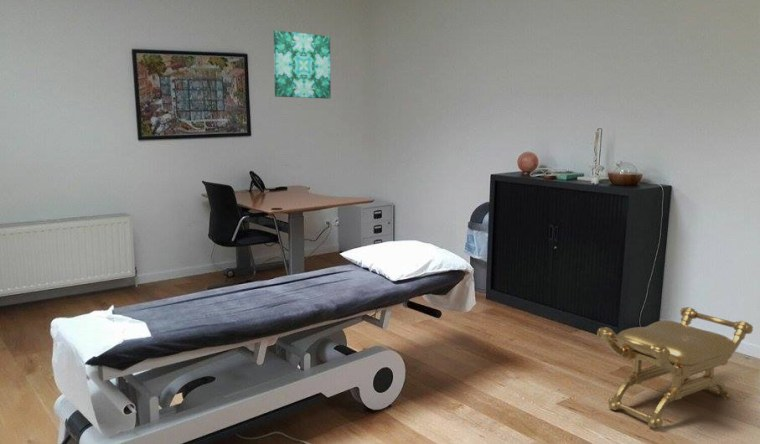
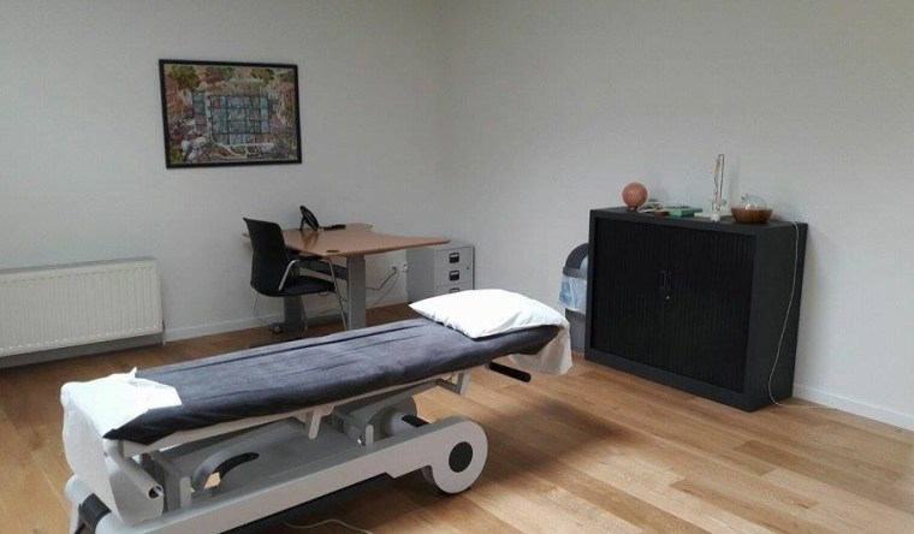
- stool (673, 364)
- wall art (302, 65)
